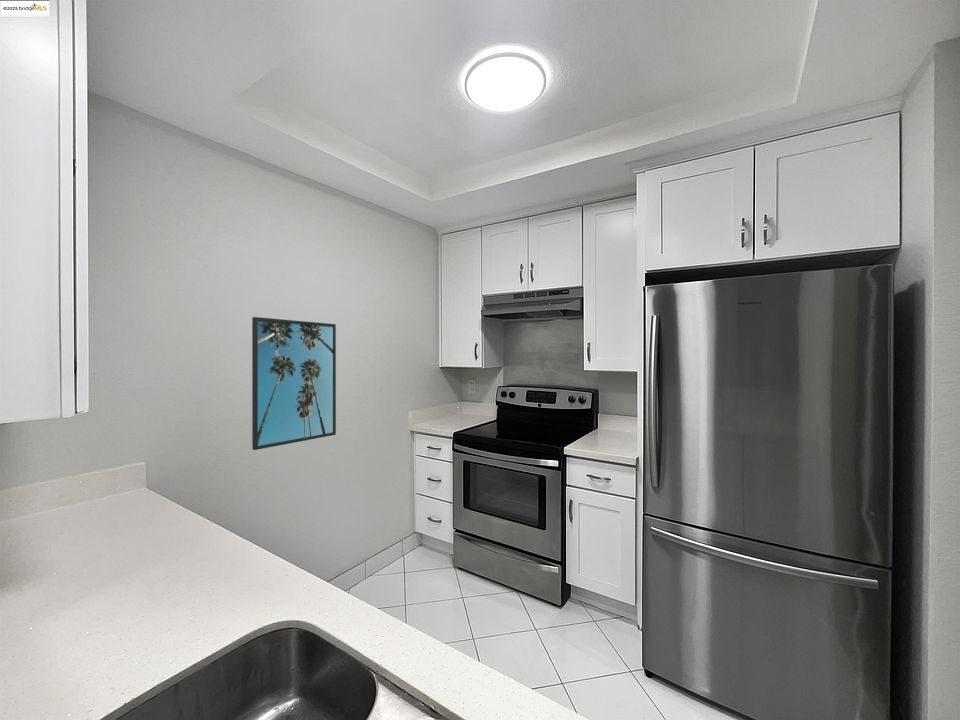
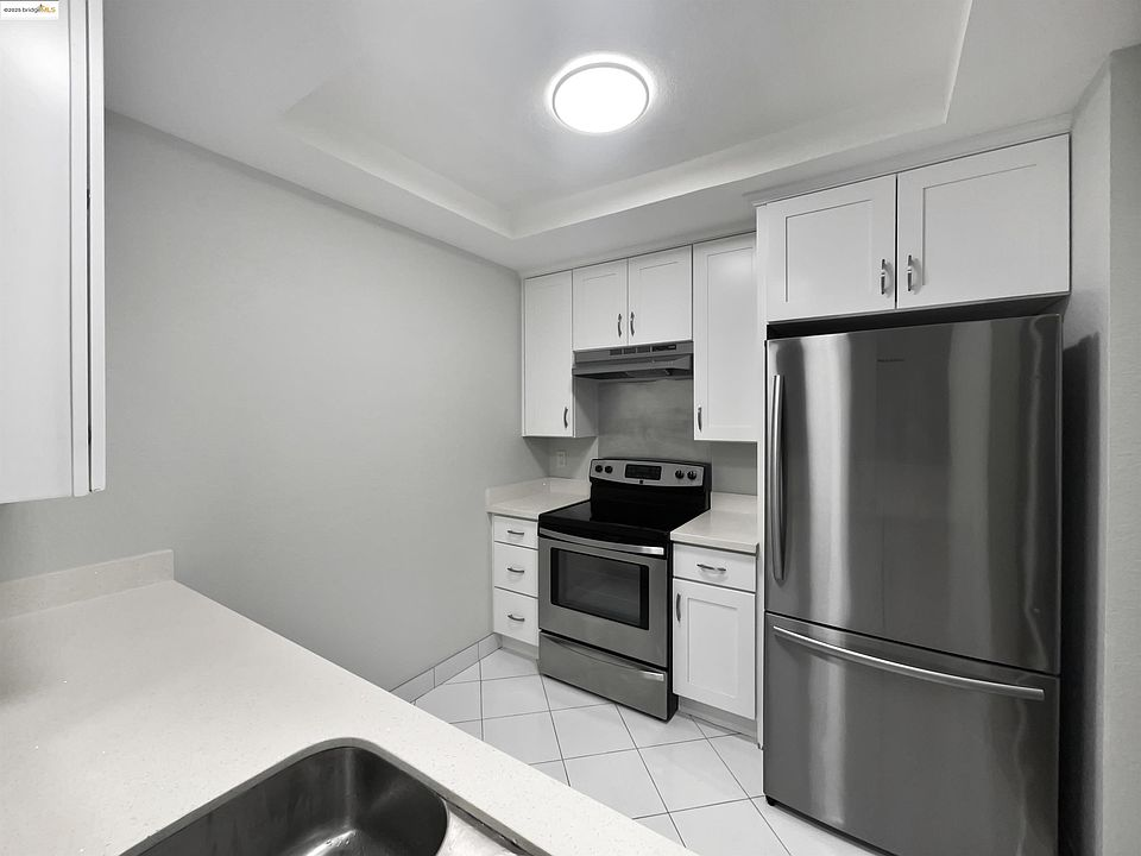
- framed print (297, 381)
